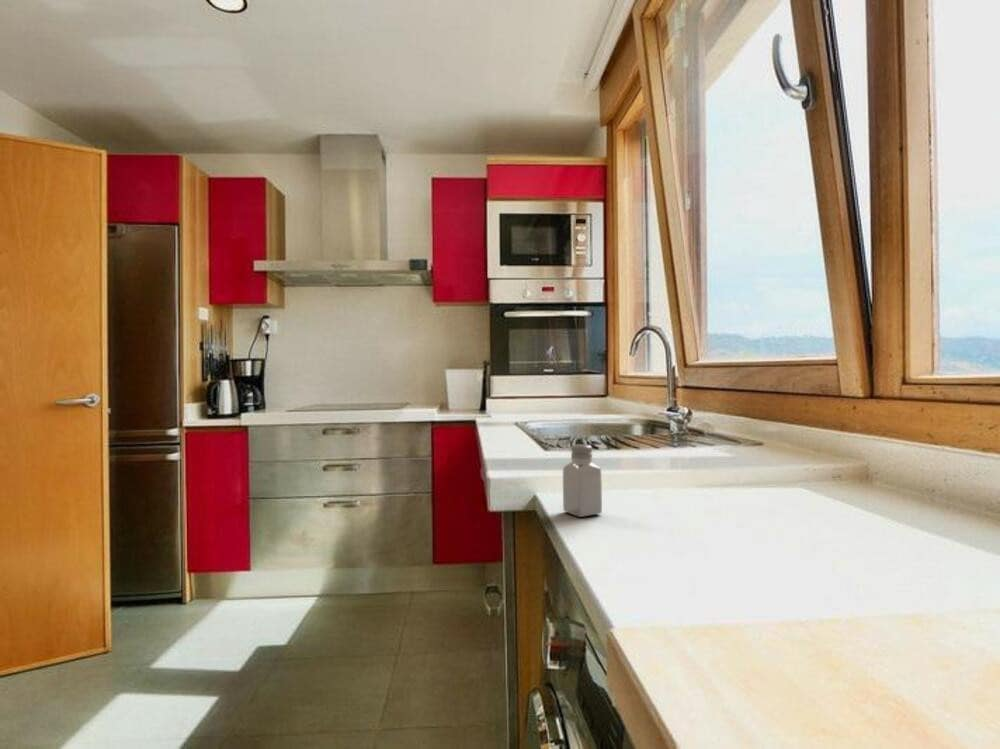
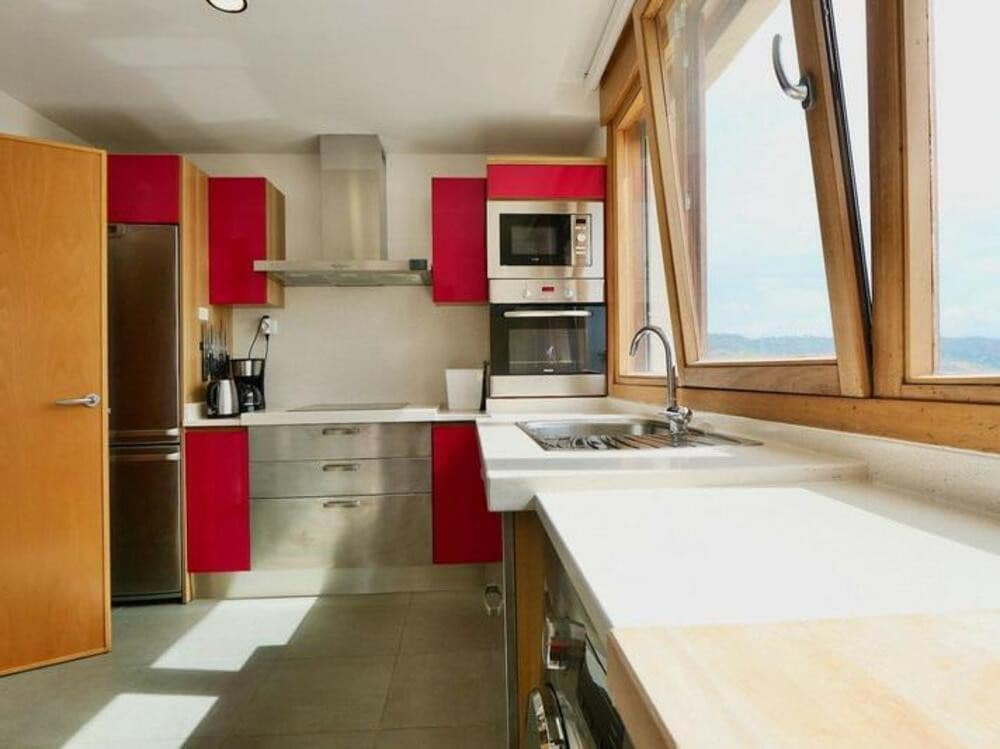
- saltshaker (581, 478)
